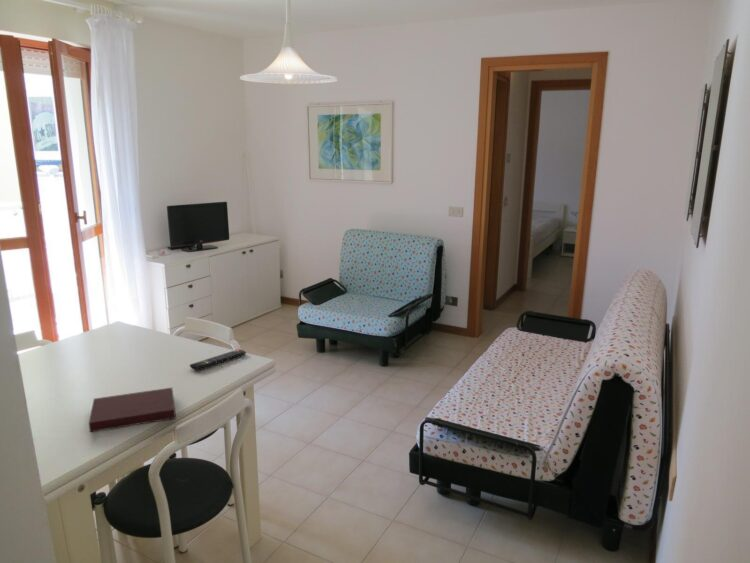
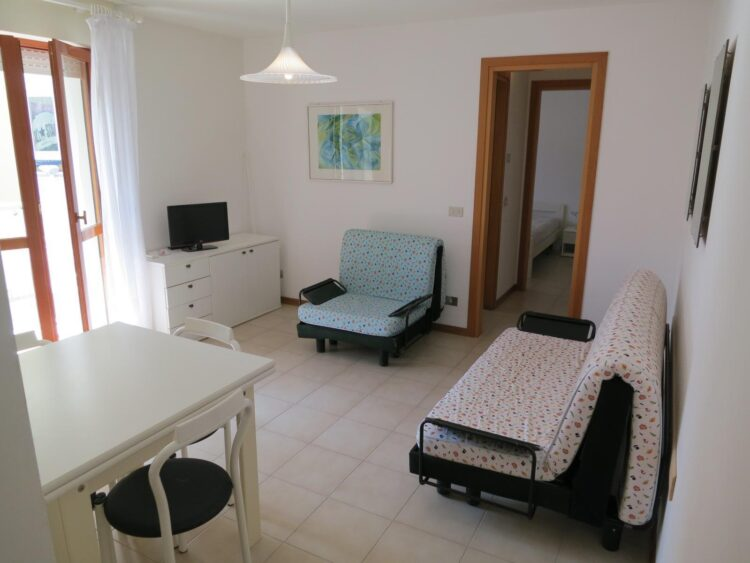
- remote control (219, 359)
- notebook (134, 408)
